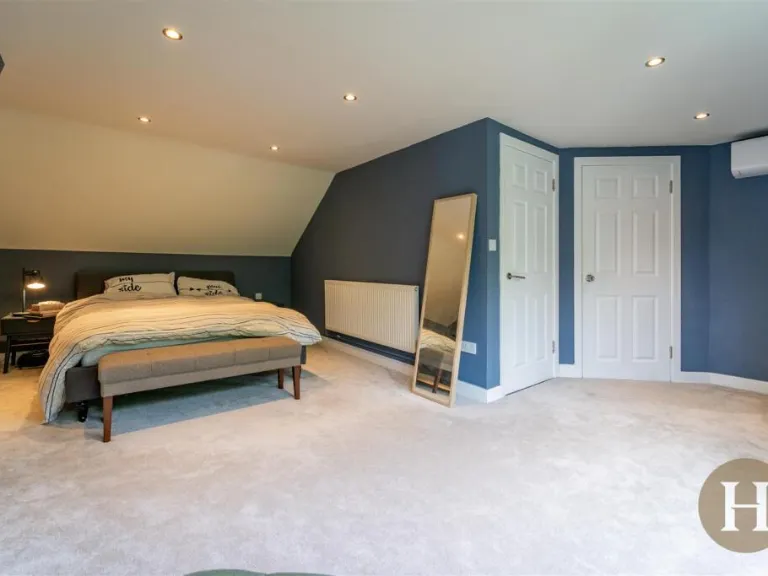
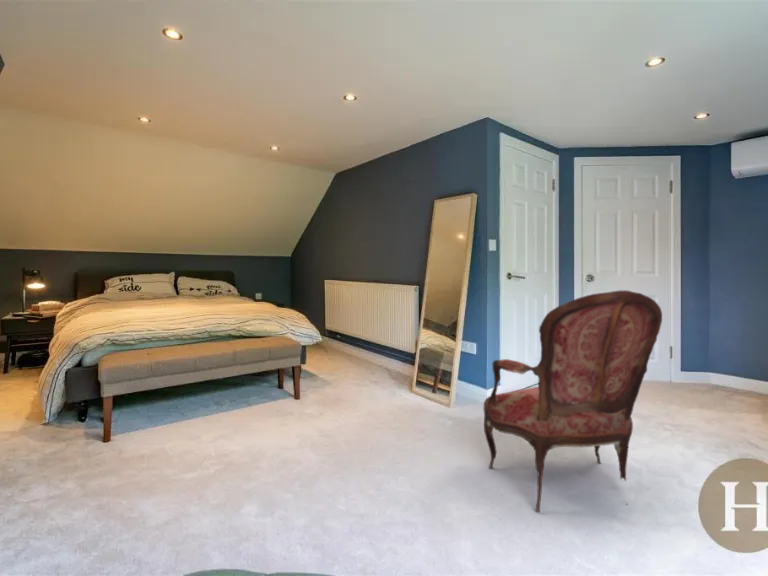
+ armchair (561, 388)
